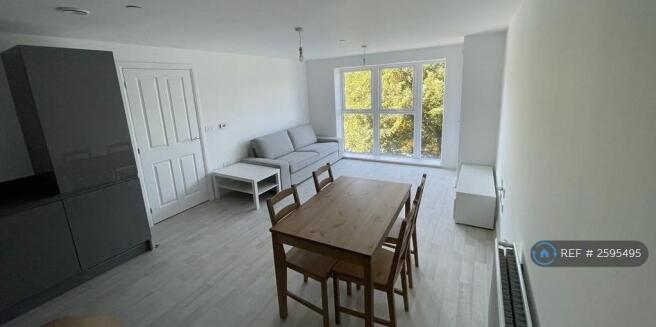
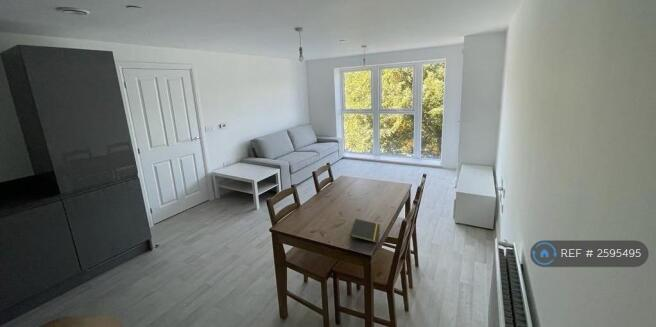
+ notepad (365, 229)
